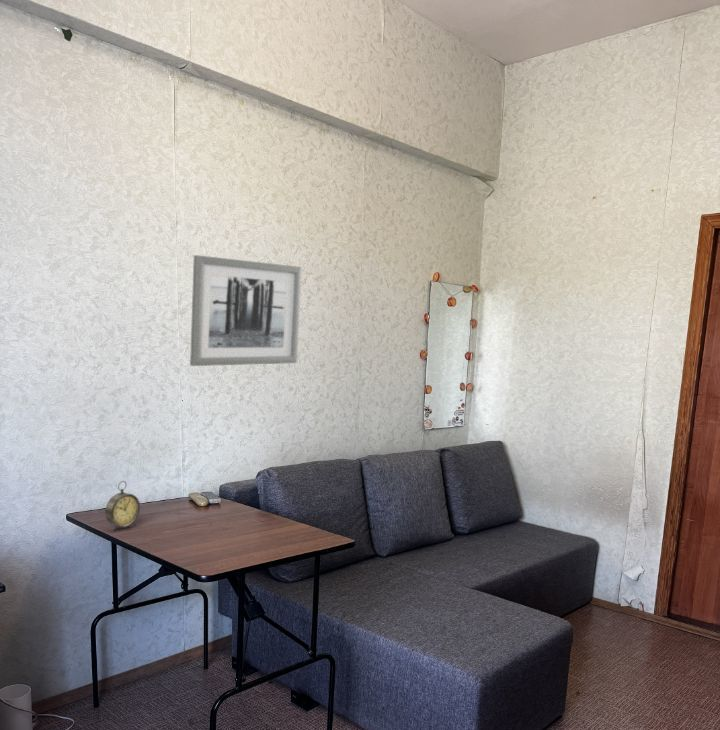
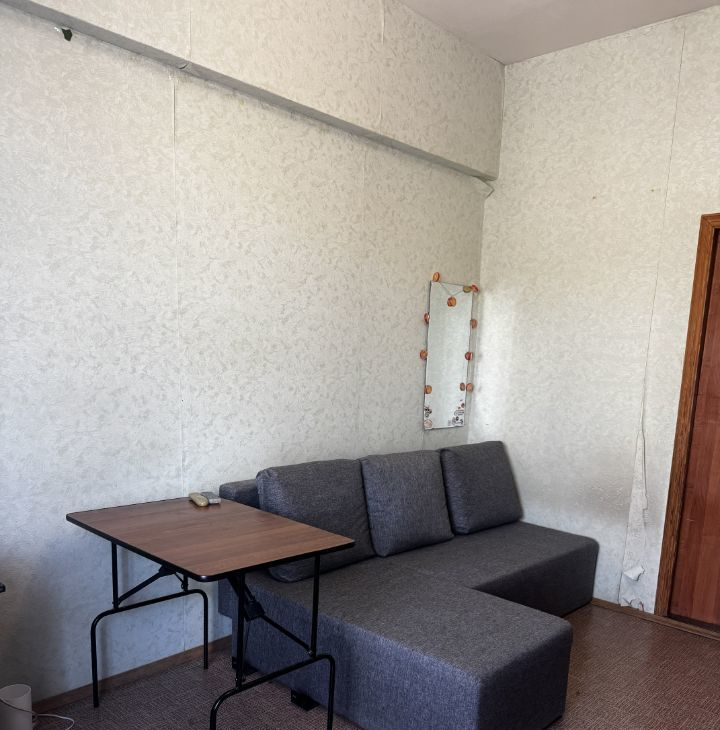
- alarm clock (122, 504)
- wall art (249, 313)
